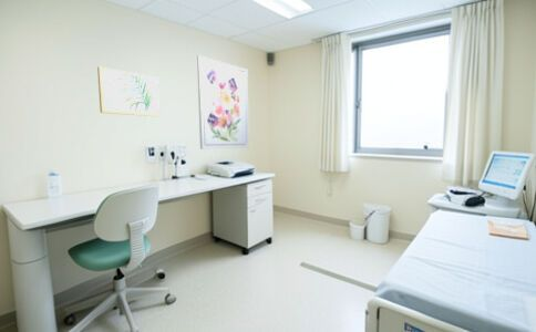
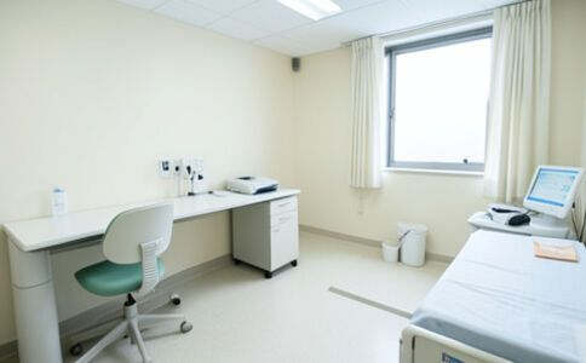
- wall art (225, 106)
- wall art (131, 93)
